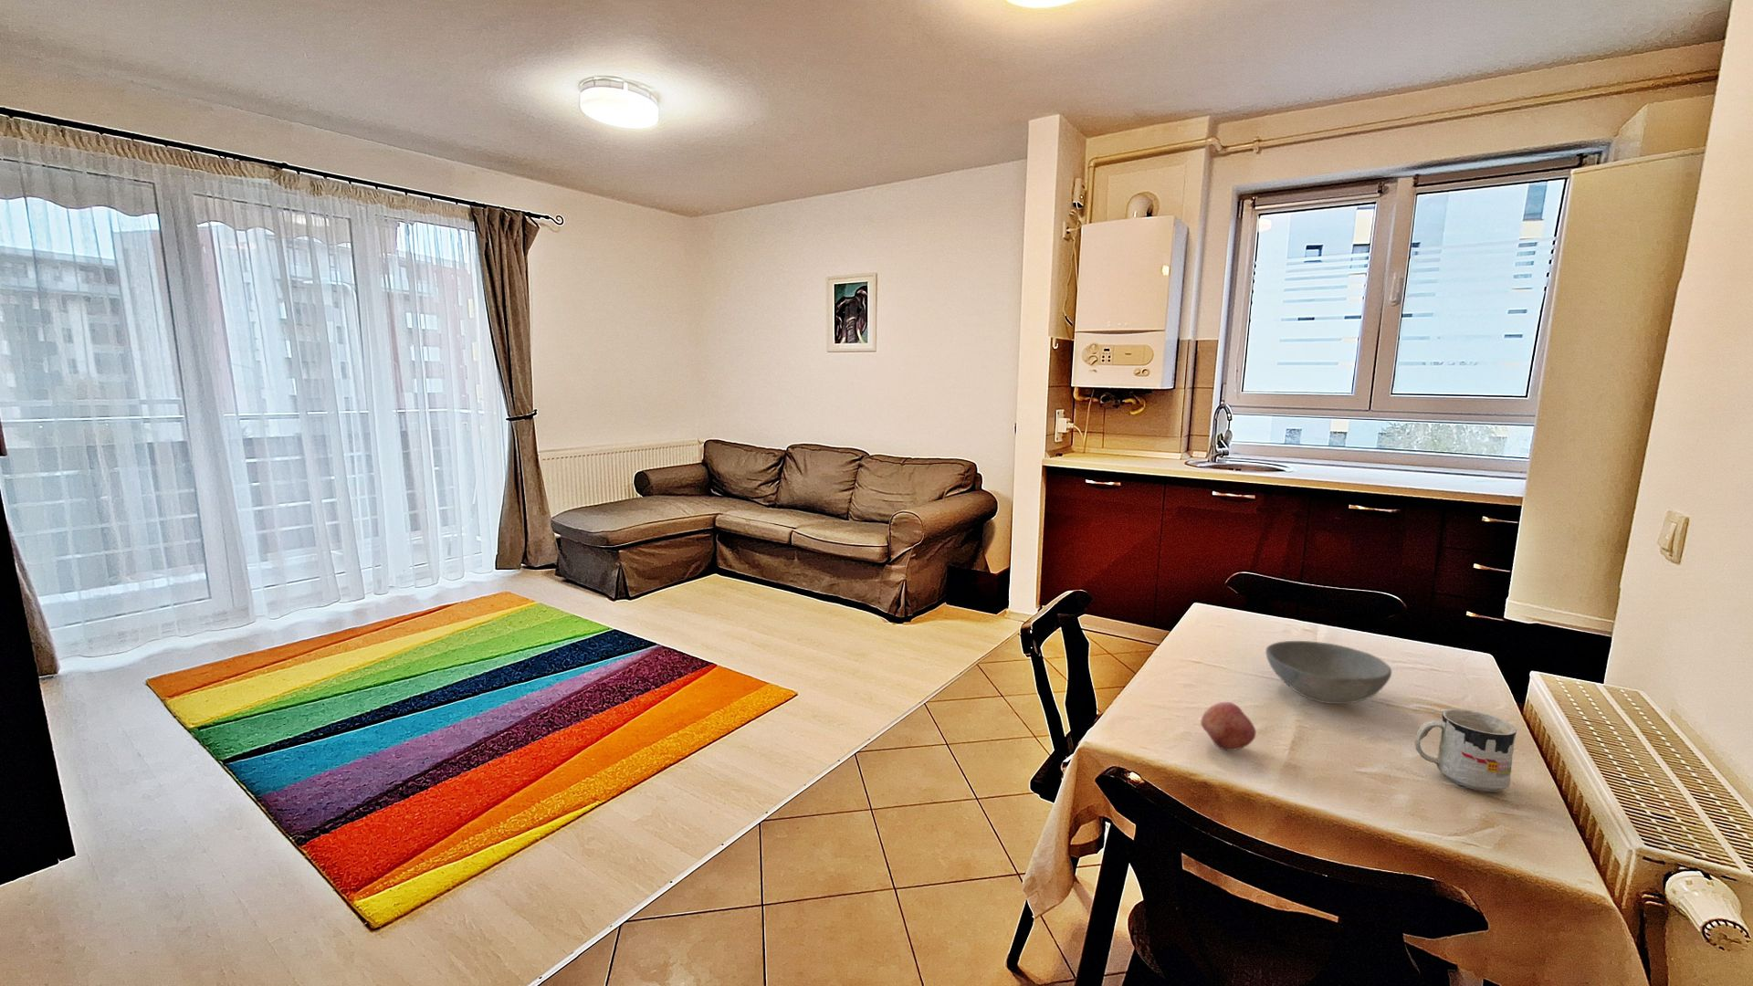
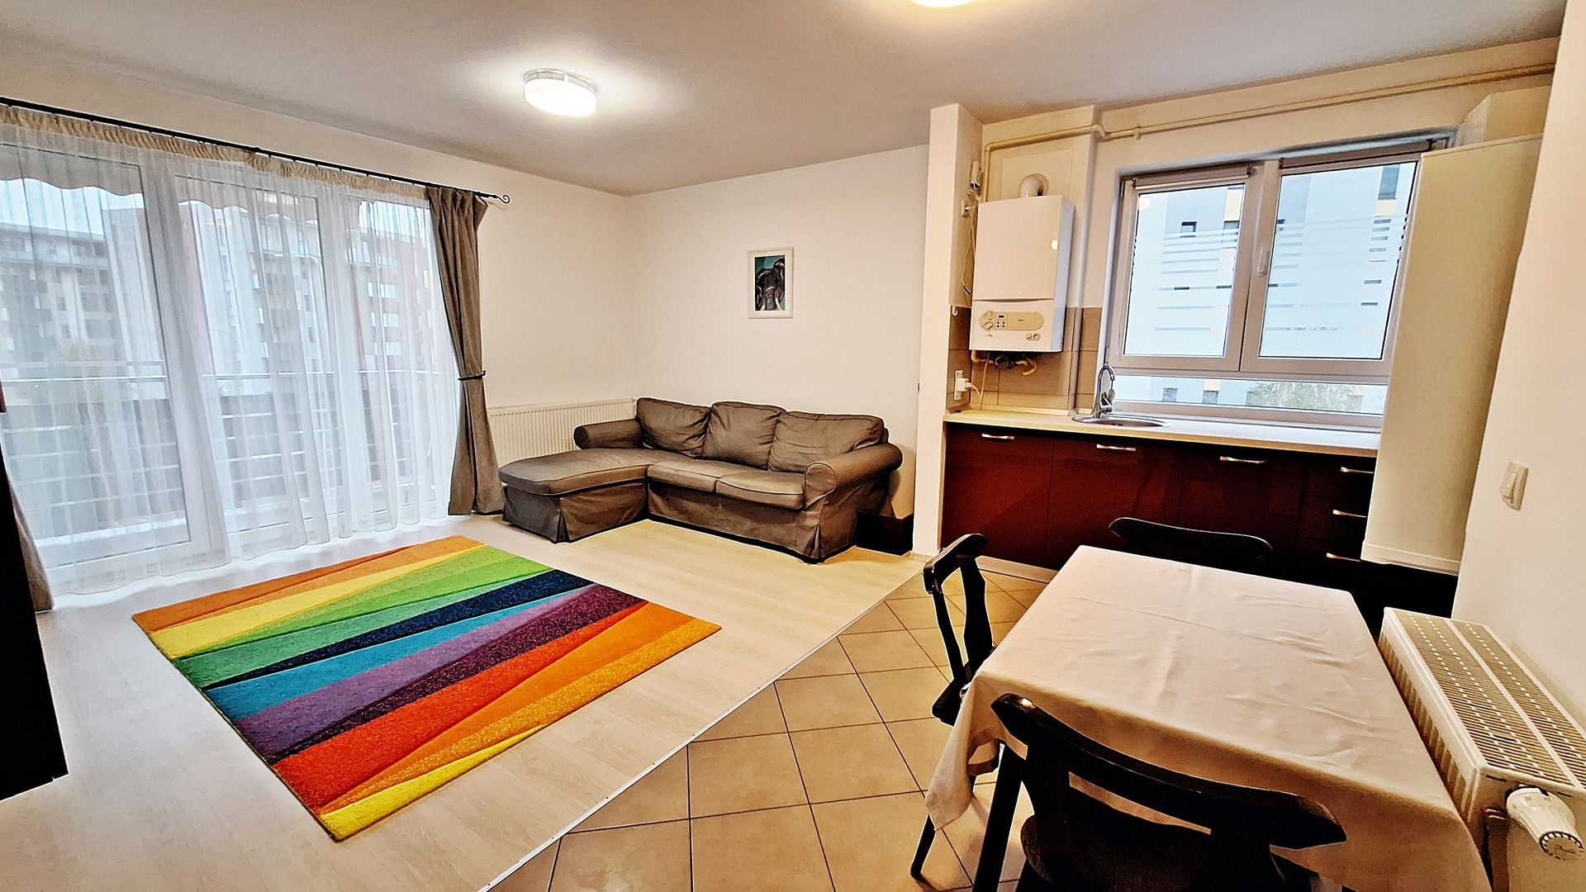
- bowl (1324, 675)
- mug (1460, 746)
- fruit (1227, 726)
